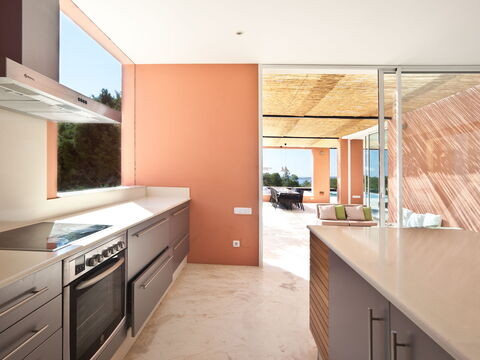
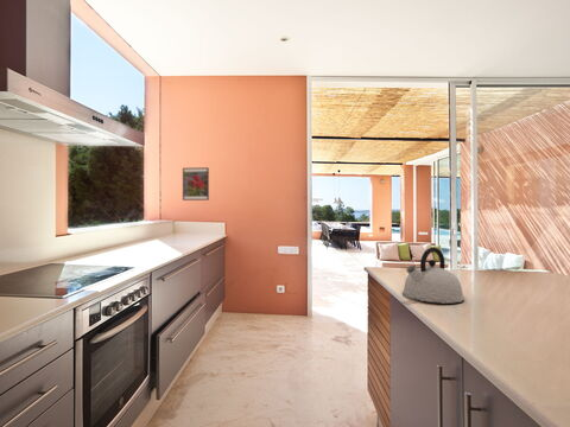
+ kettle (430, 272)
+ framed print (195, 184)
